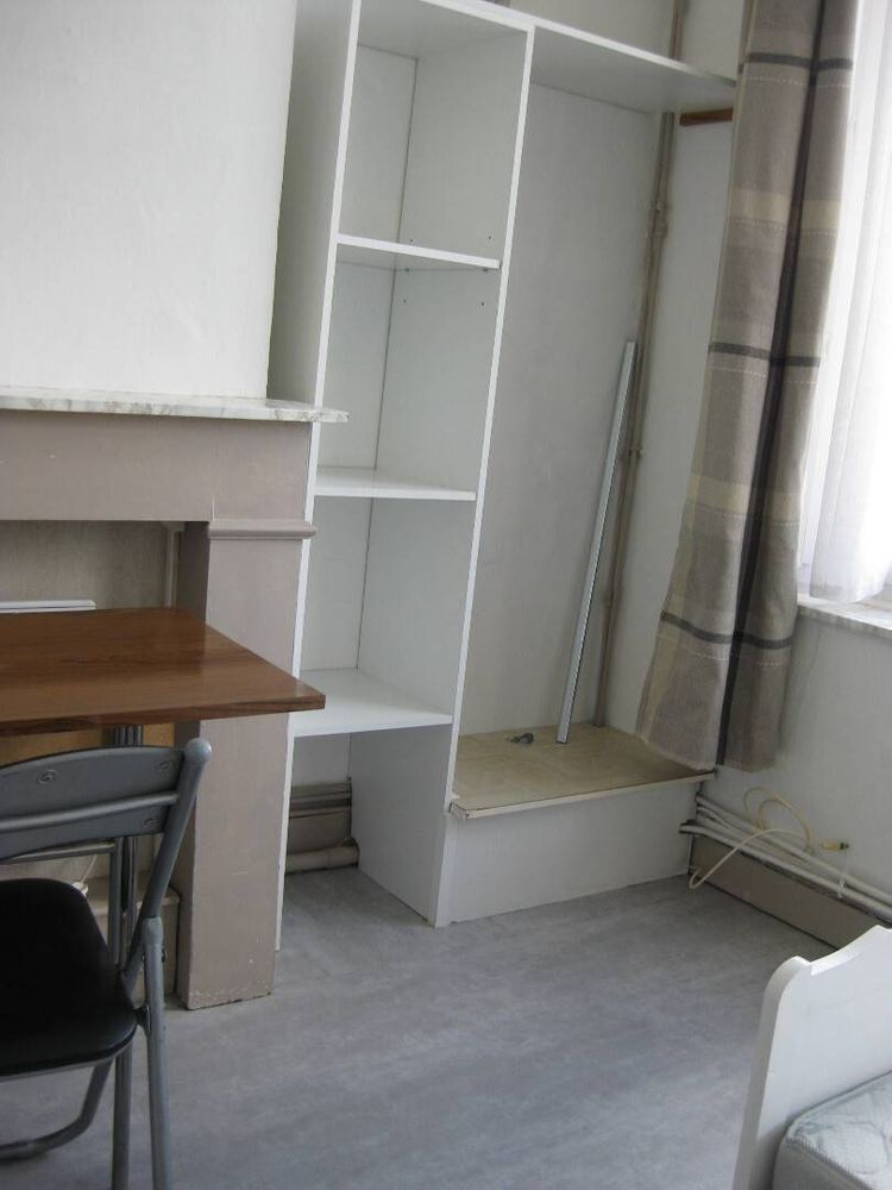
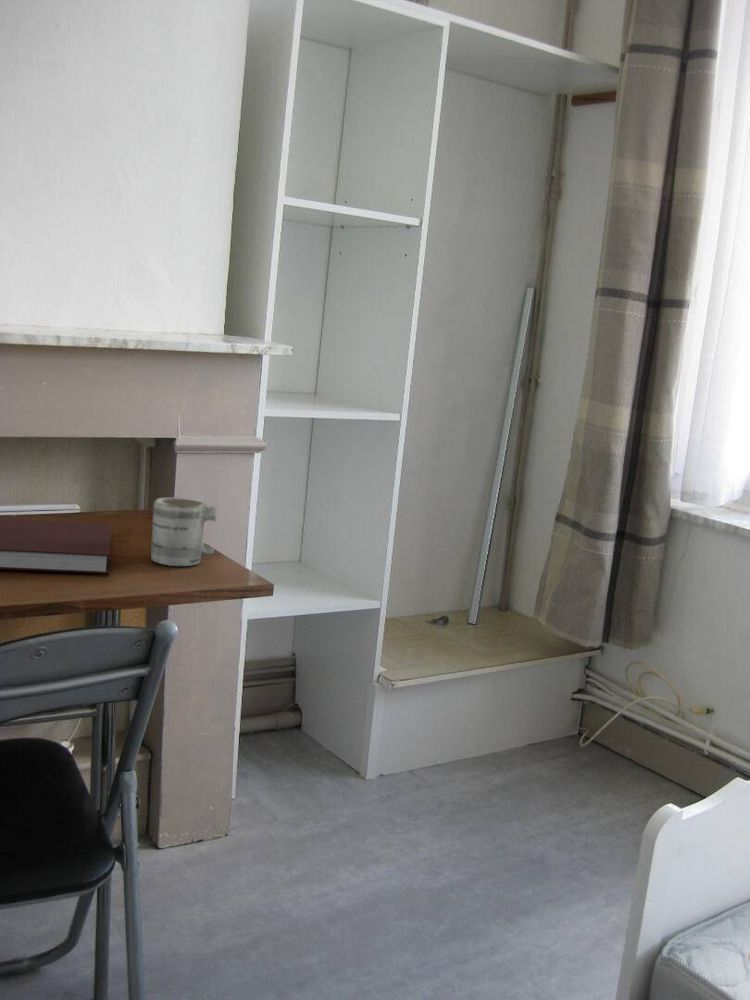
+ notebook (52, 544)
+ mug (184, 526)
